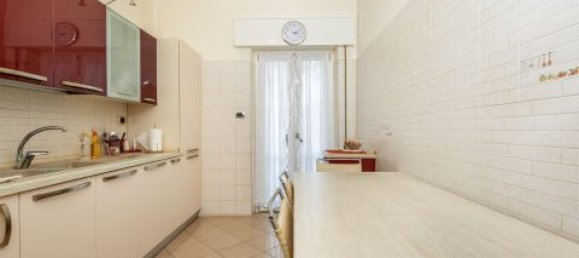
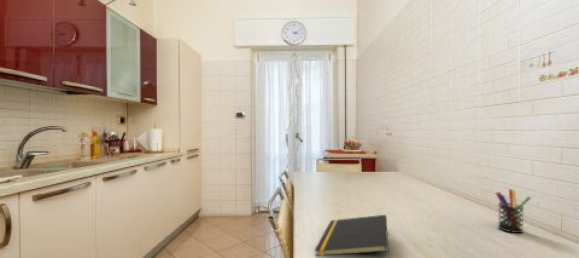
+ notepad (354, 233)
+ pen holder (513, 209)
